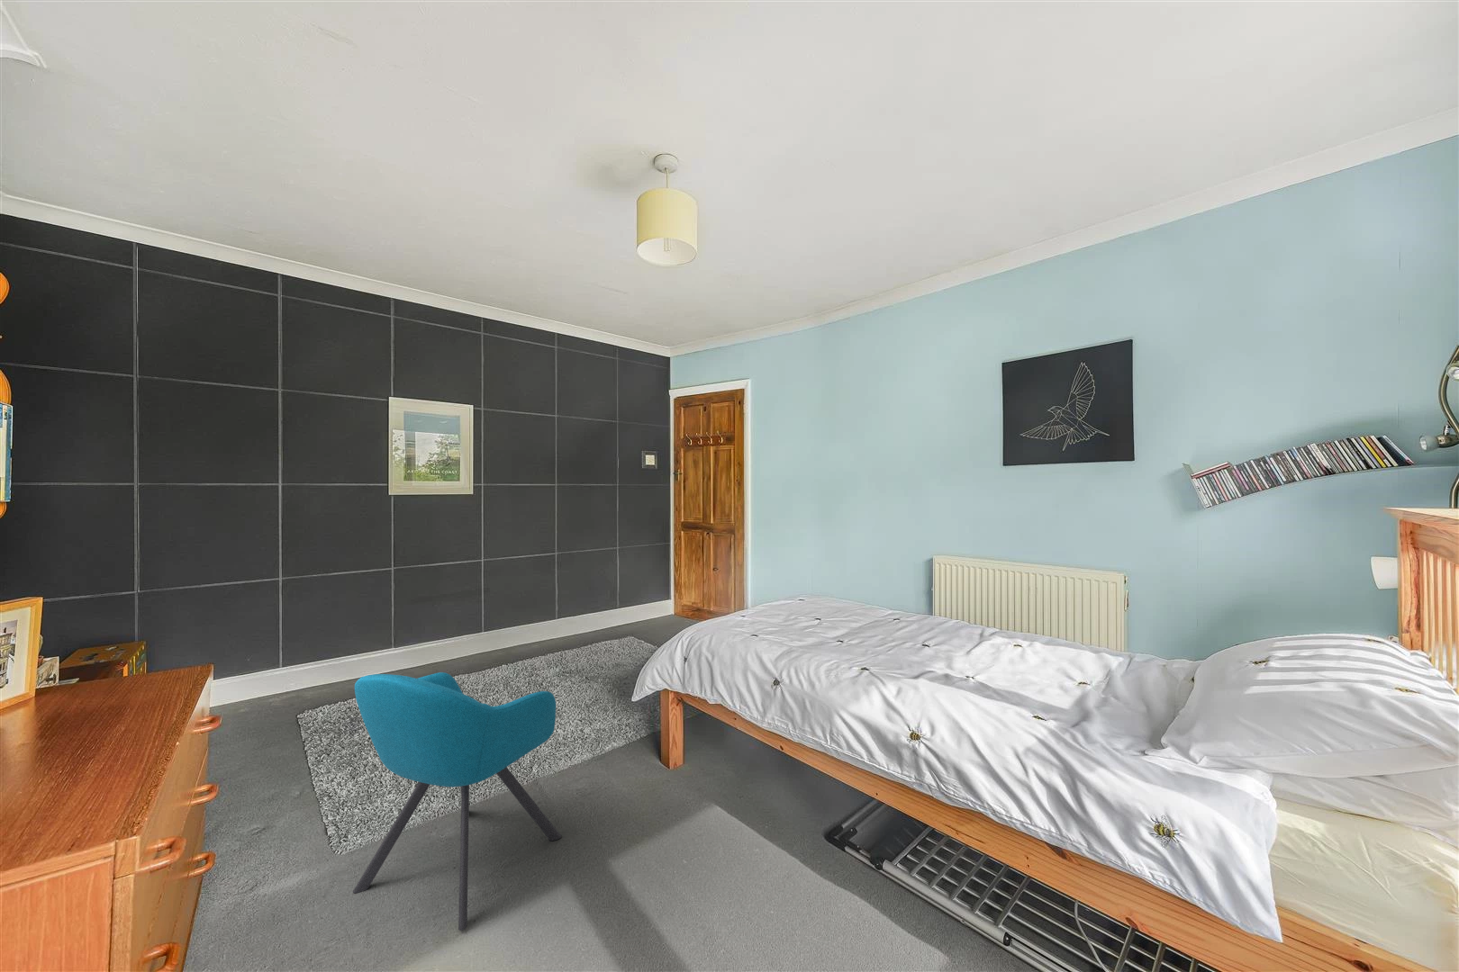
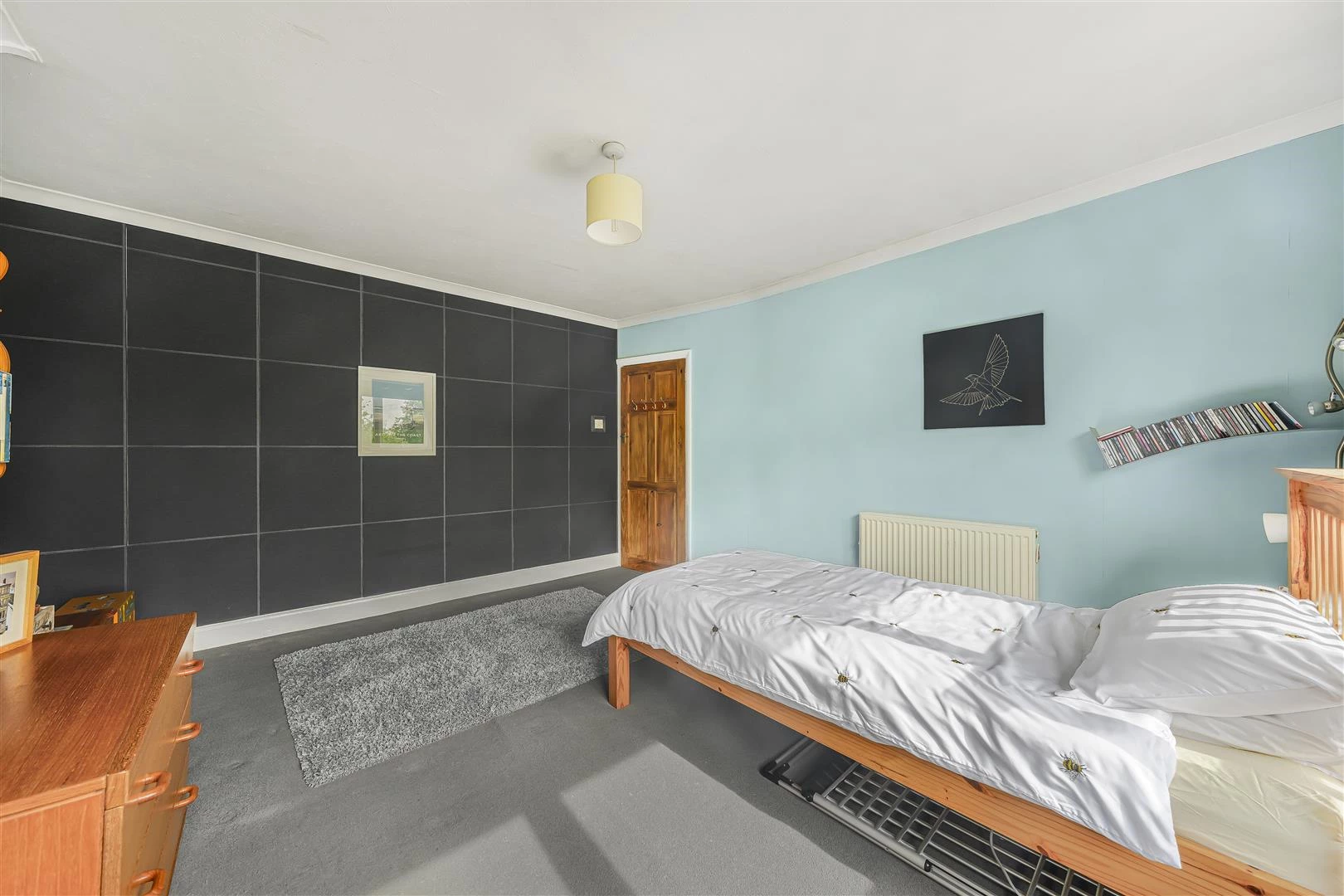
- chair (455, 759)
